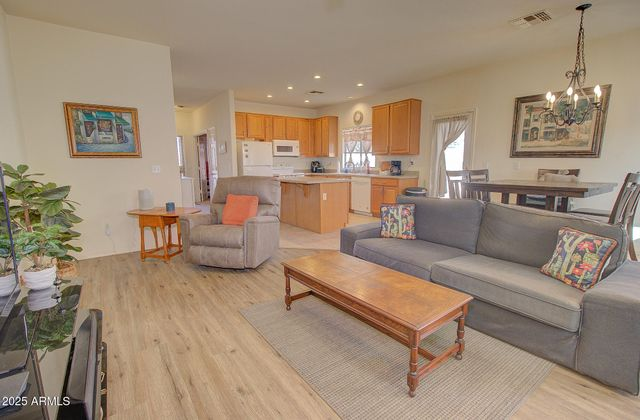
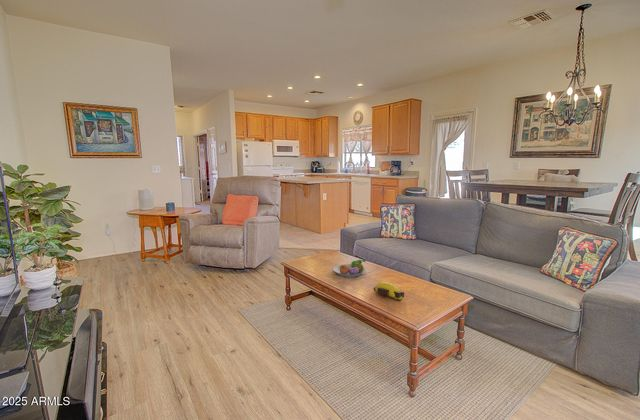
+ toy figure (387, 289)
+ fruit bowl (350, 266)
